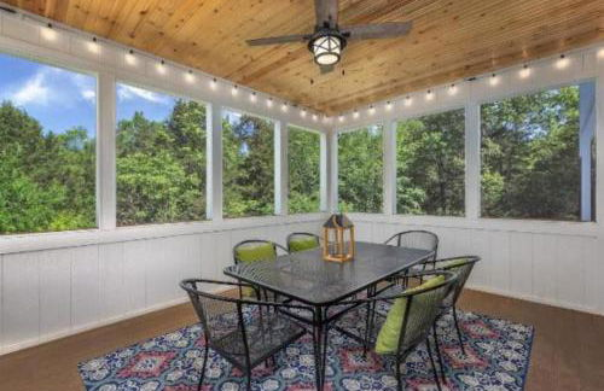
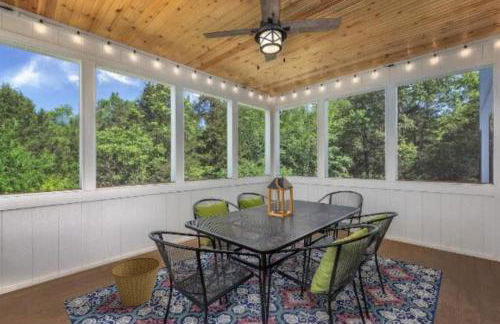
+ basket (136, 282)
